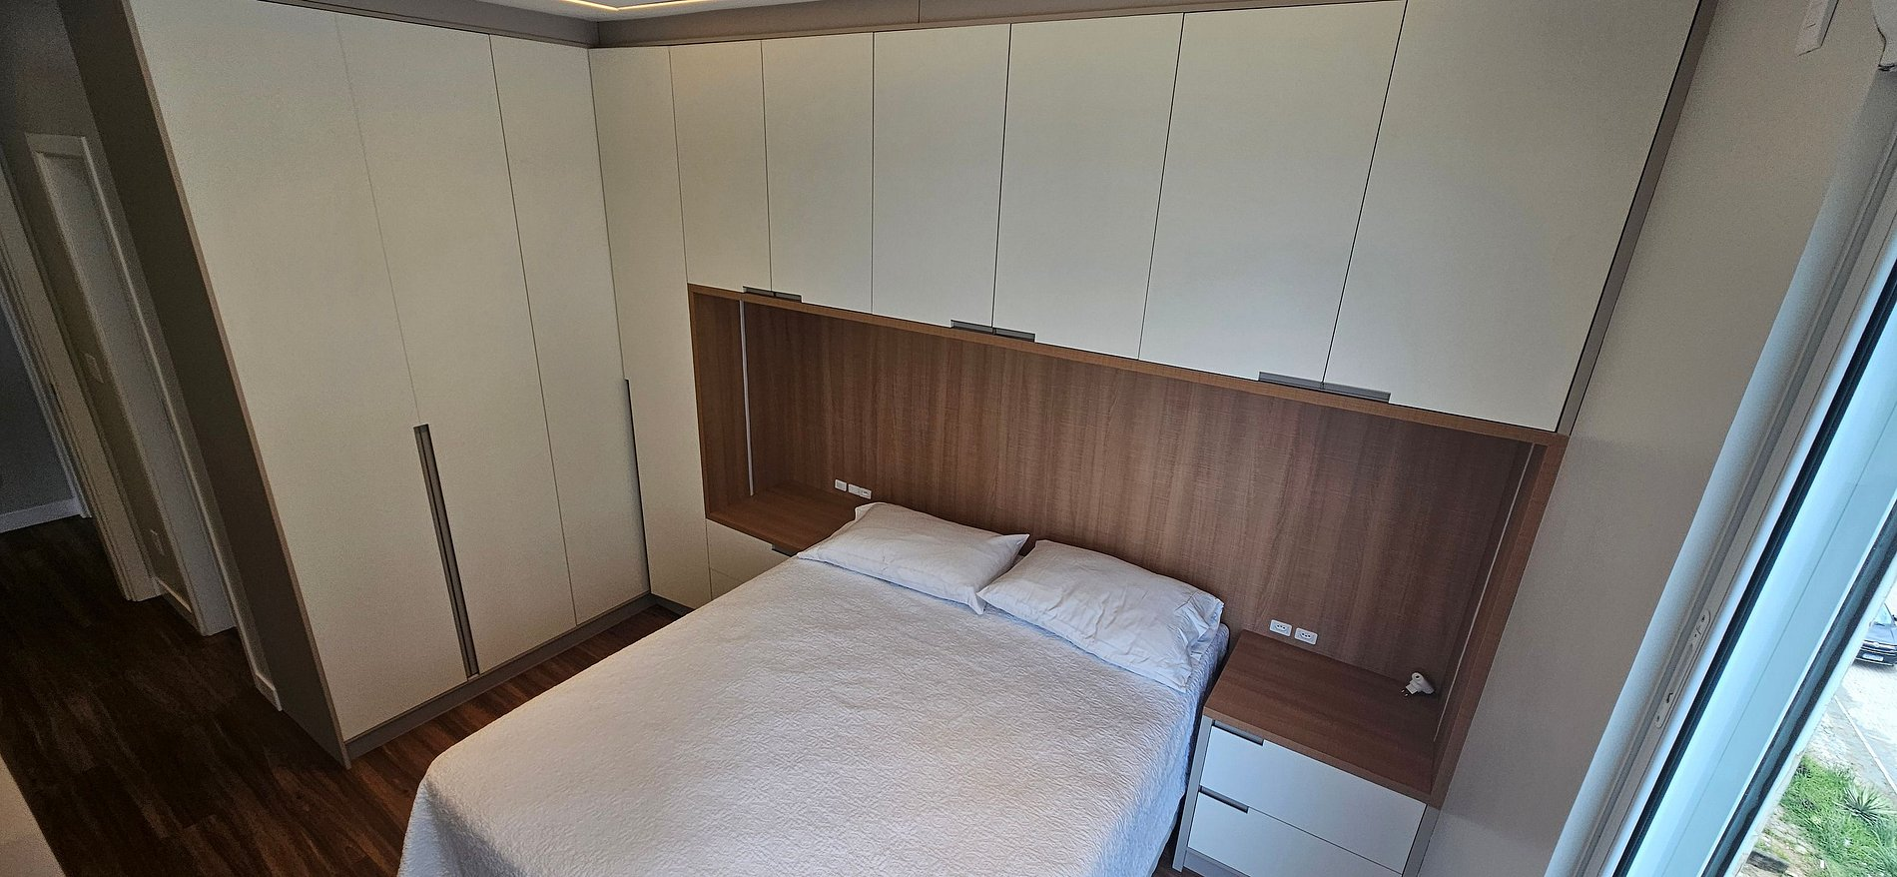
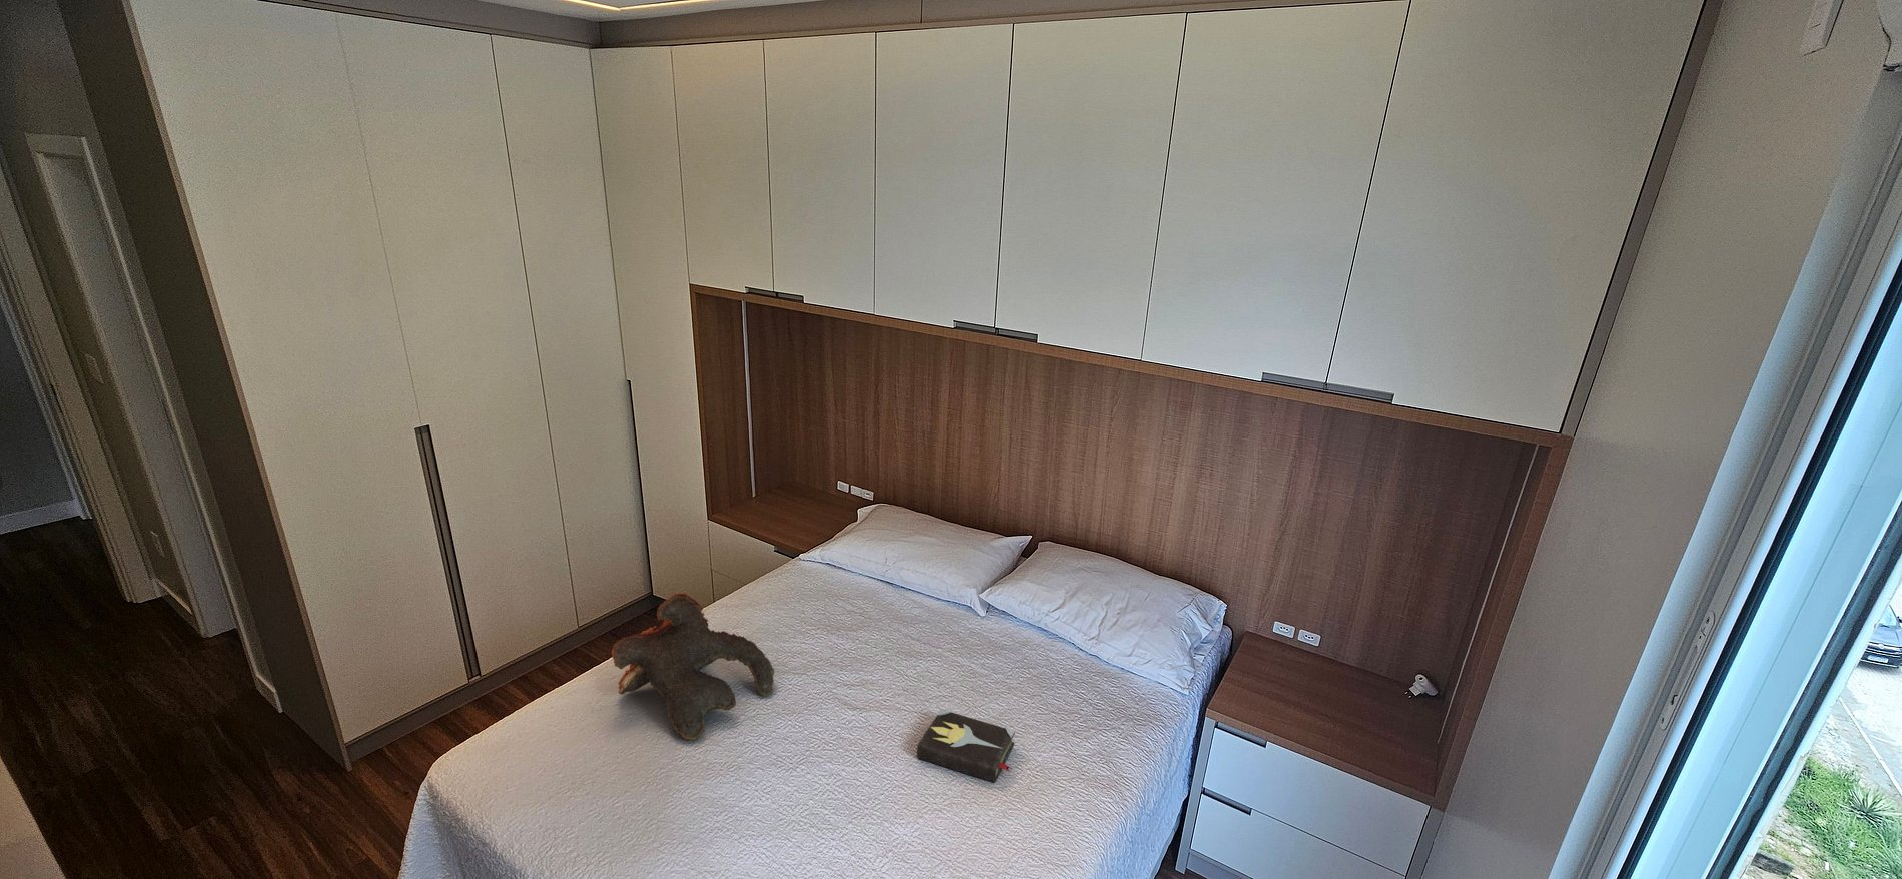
+ hardback book (966, 743)
+ teddy bear (696, 652)
